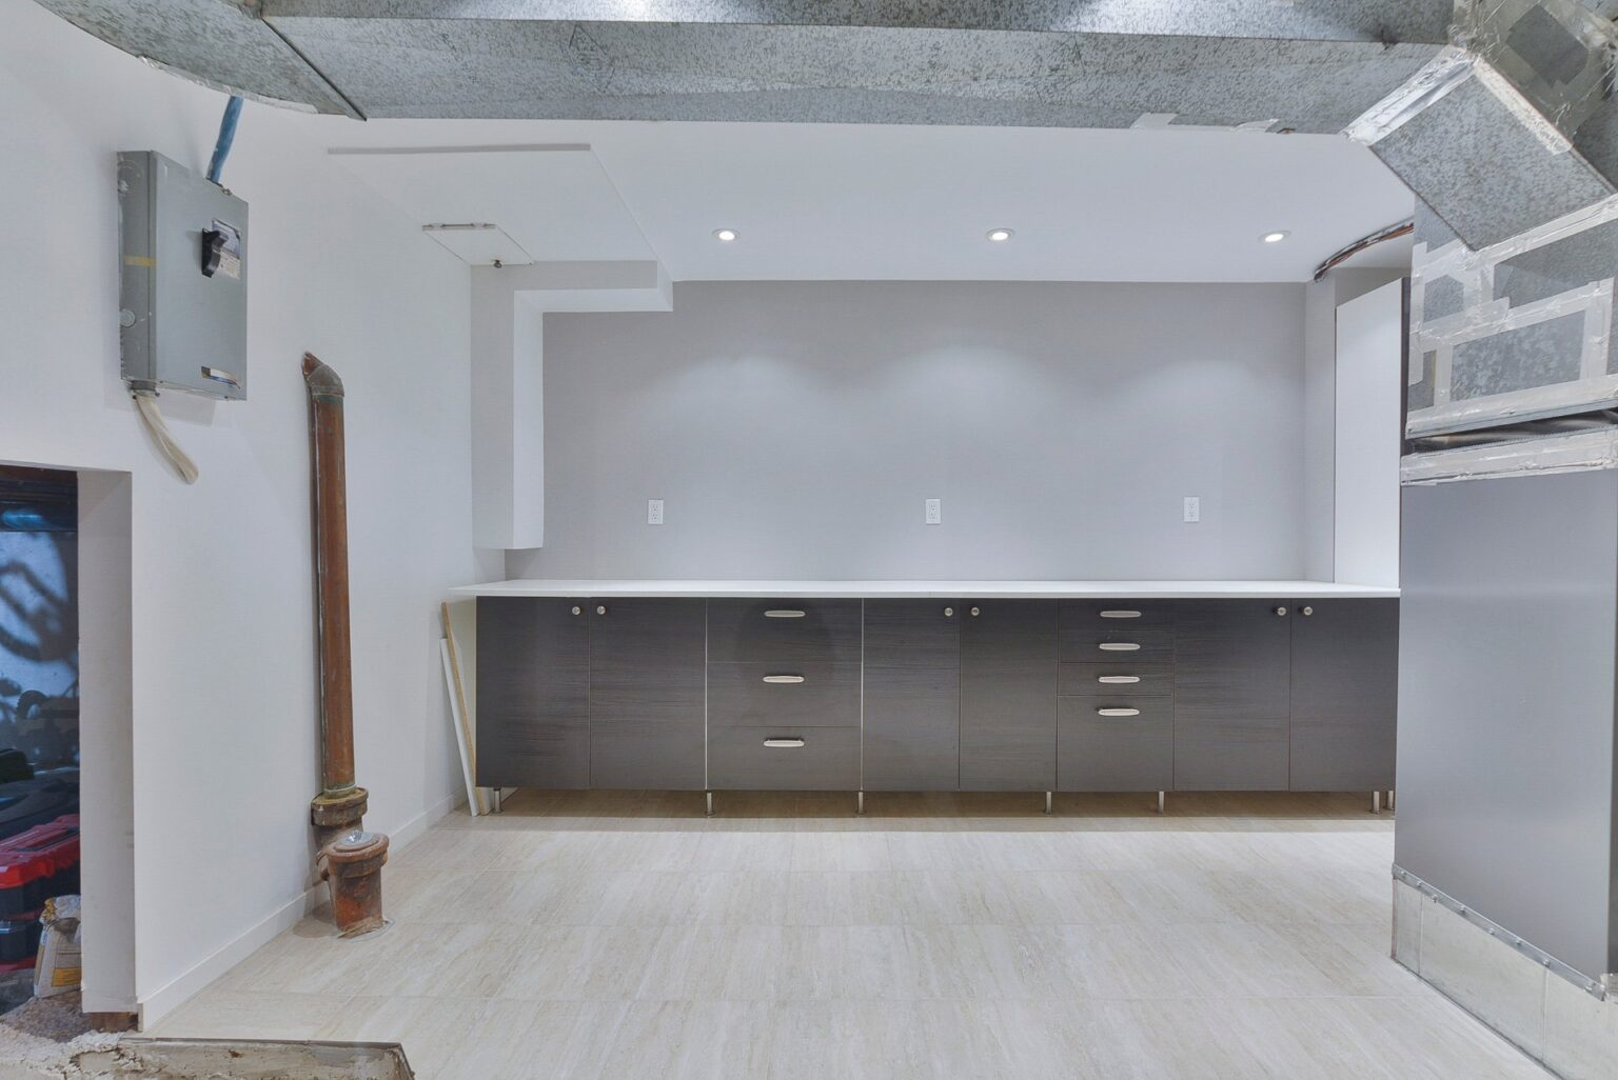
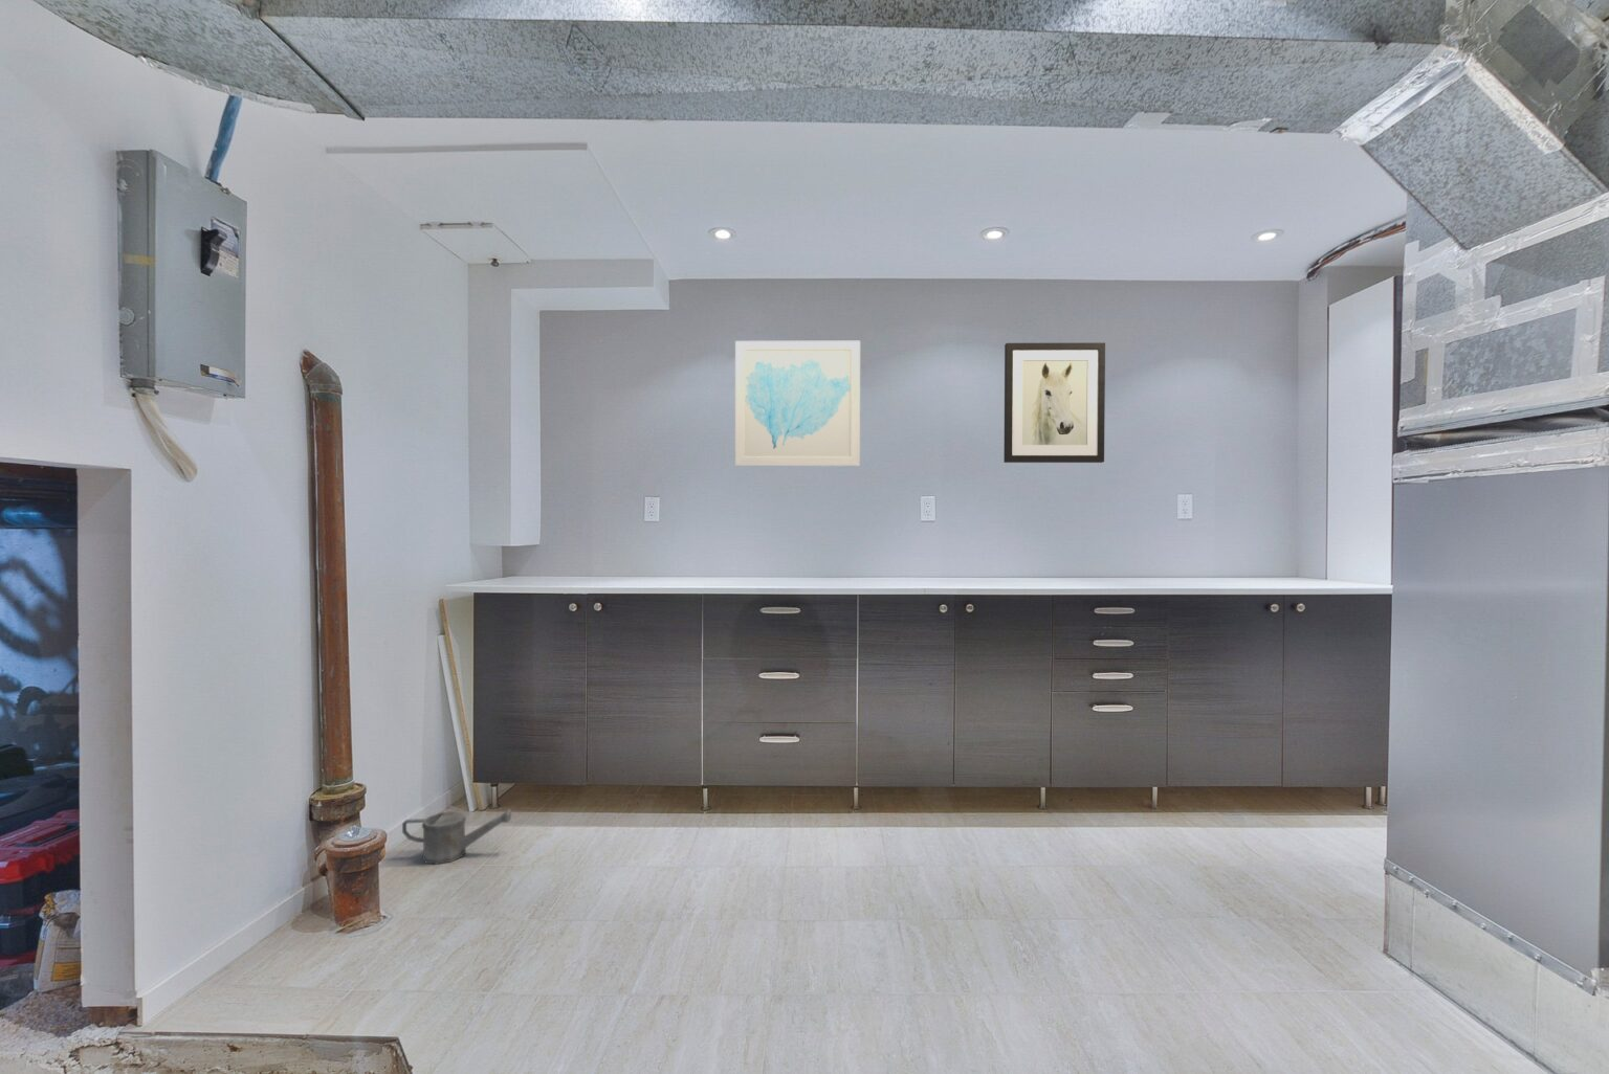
+ watering can (457, 833)
+ wall art (1054, 403)
+ wall art (797, 403)
